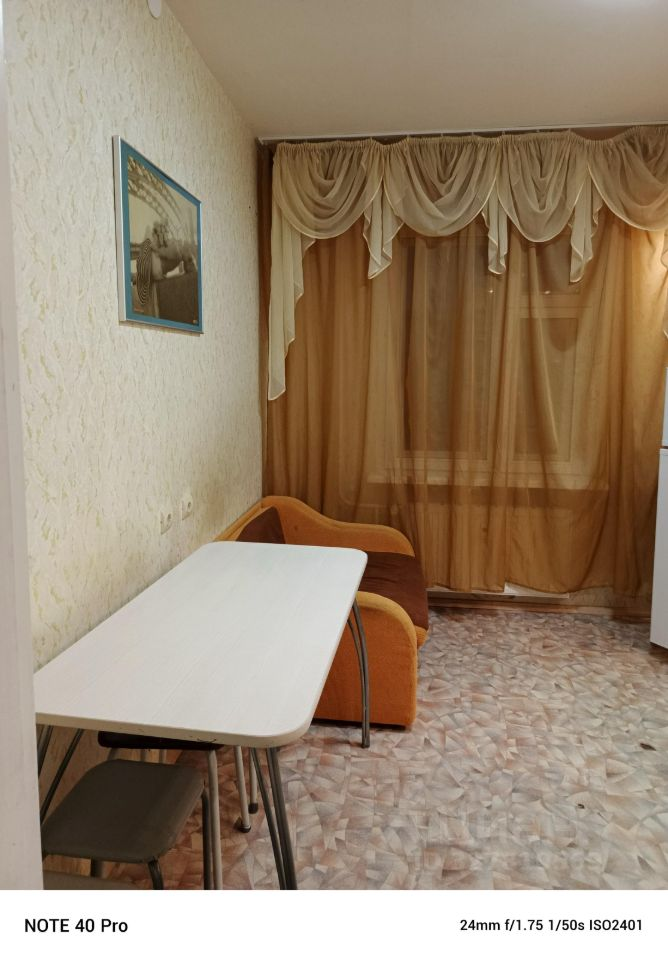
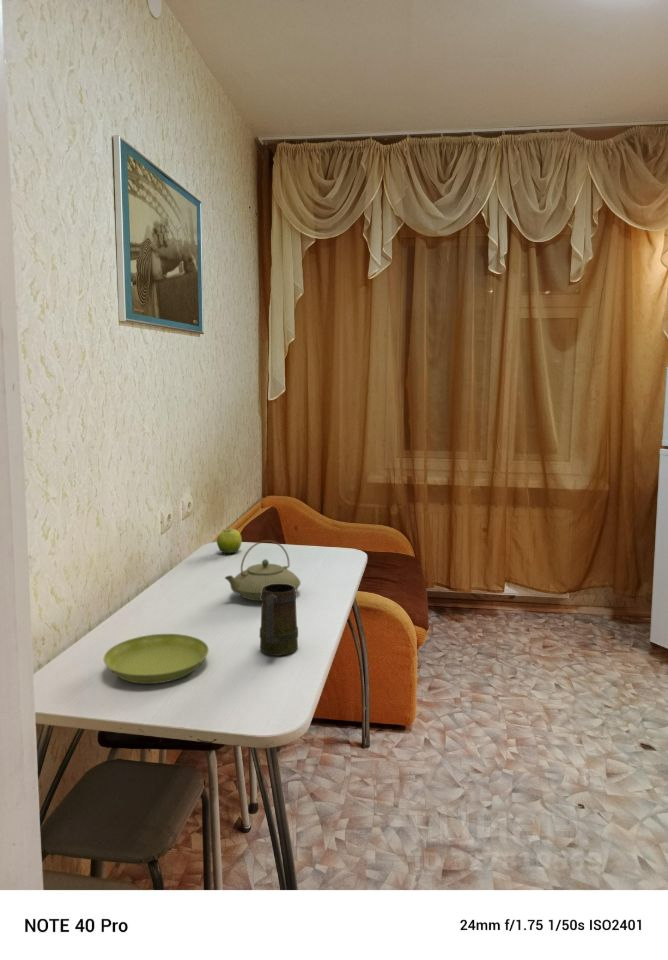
+ saucer (157, 659)
+ fruit (229, 540)
+ teapot (261, 568)
+ mug (276, 620)
